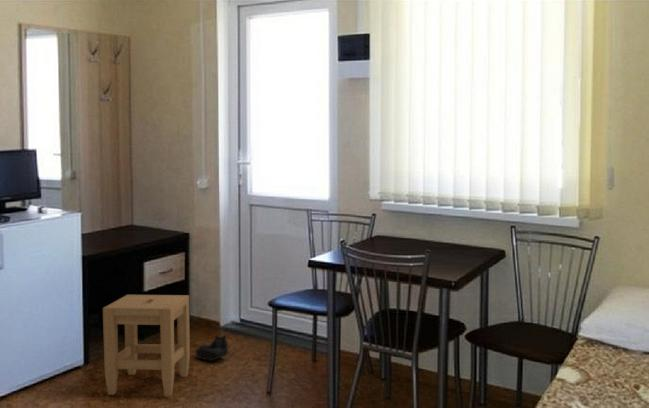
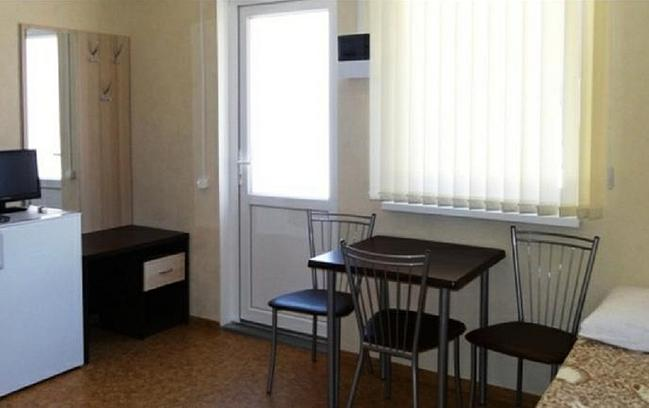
- boots (212, 347)
- stool (148, 344)
